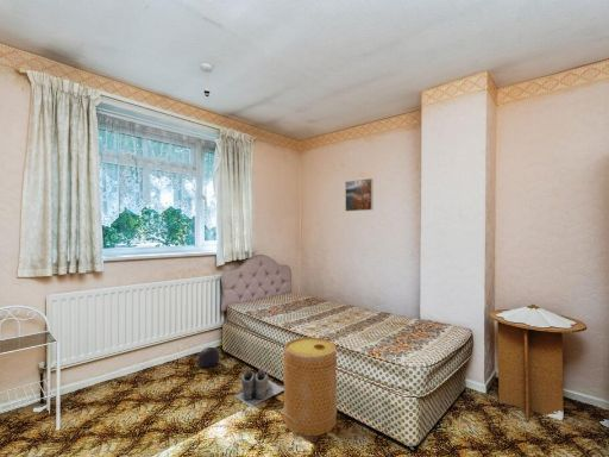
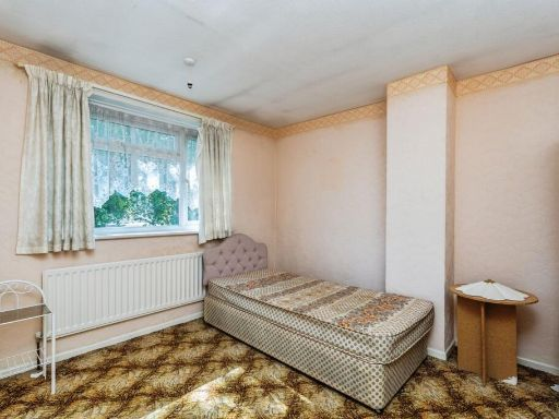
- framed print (358, 195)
- ball (208, 356)
- boots (257, 380)
- basket (309, 382)
